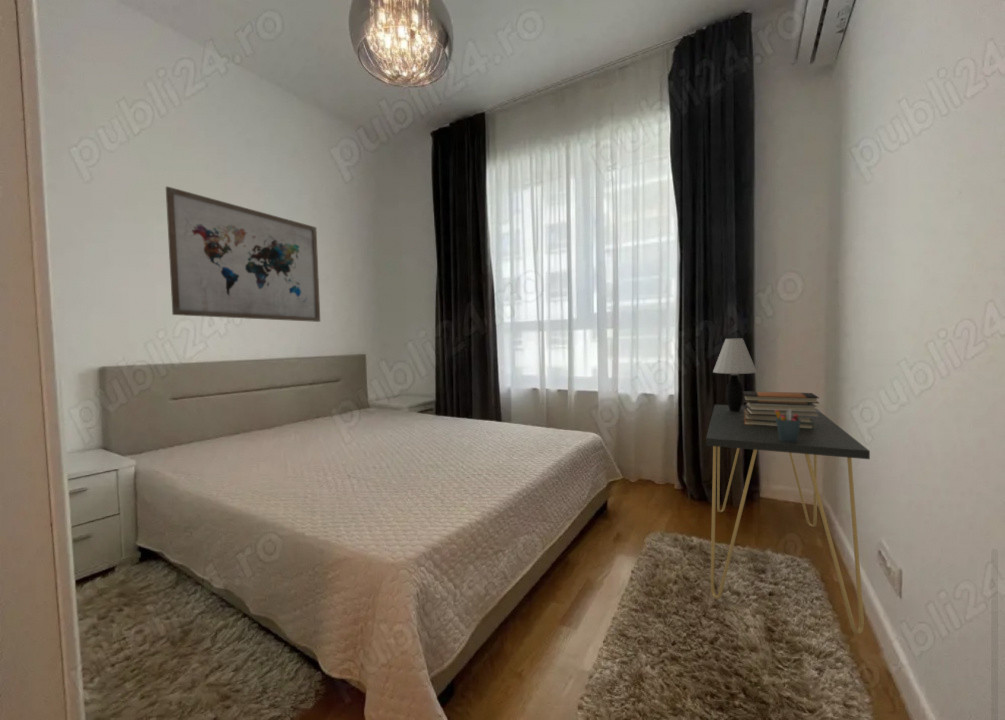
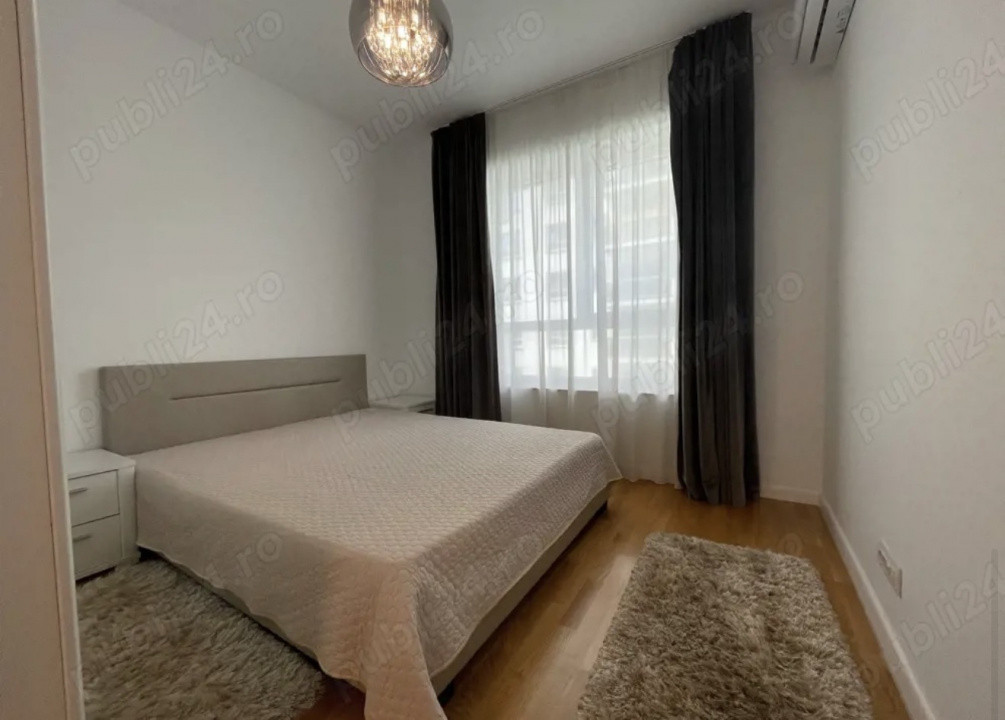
- pen holder (787, 423)
- wall art (254, 264)
- table lamp (734, 374)
- book stack (778, 408)
- desk (748, 485)
